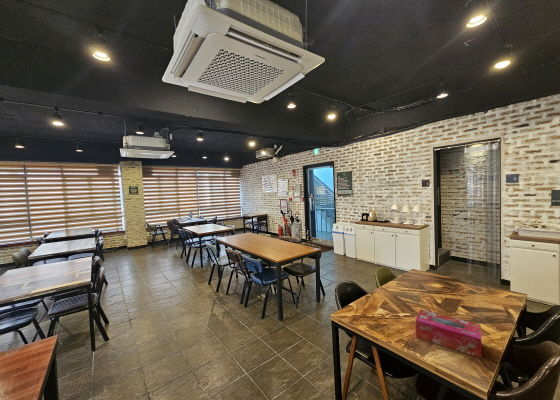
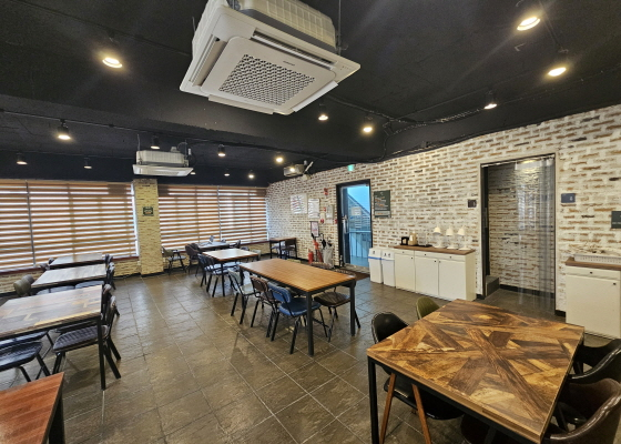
- tissue box (447, 331)
